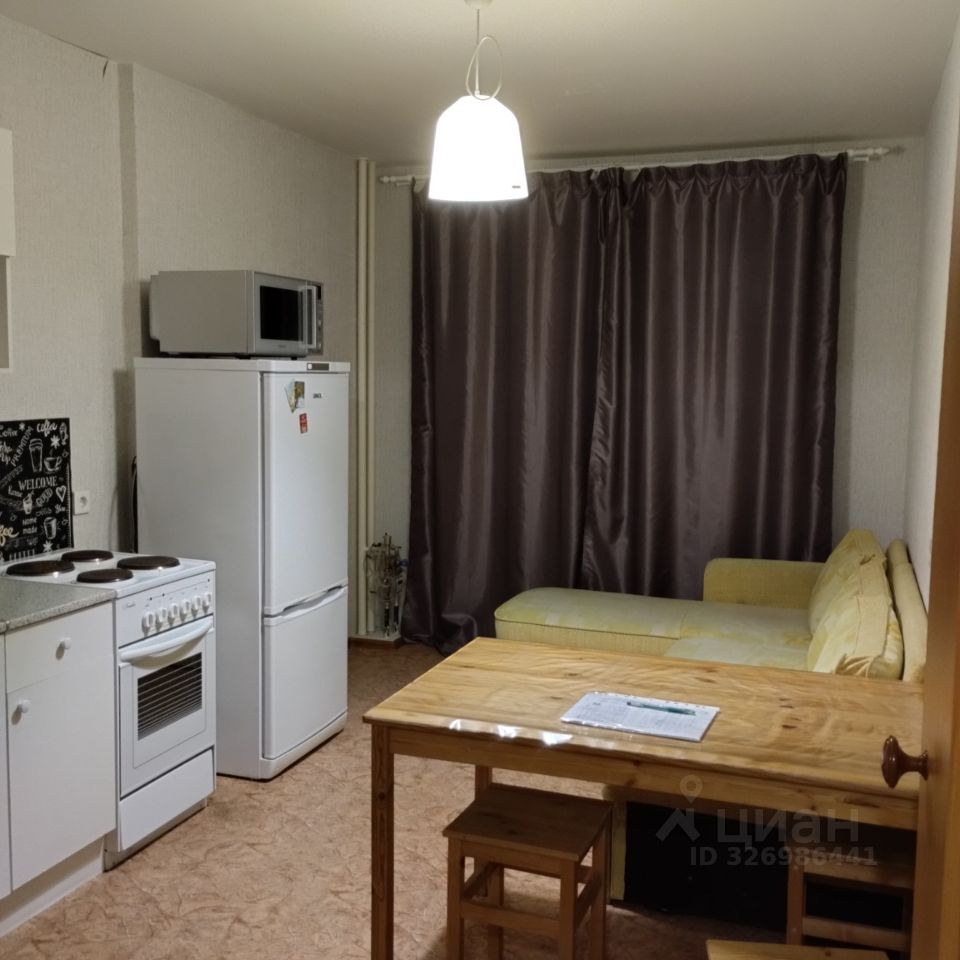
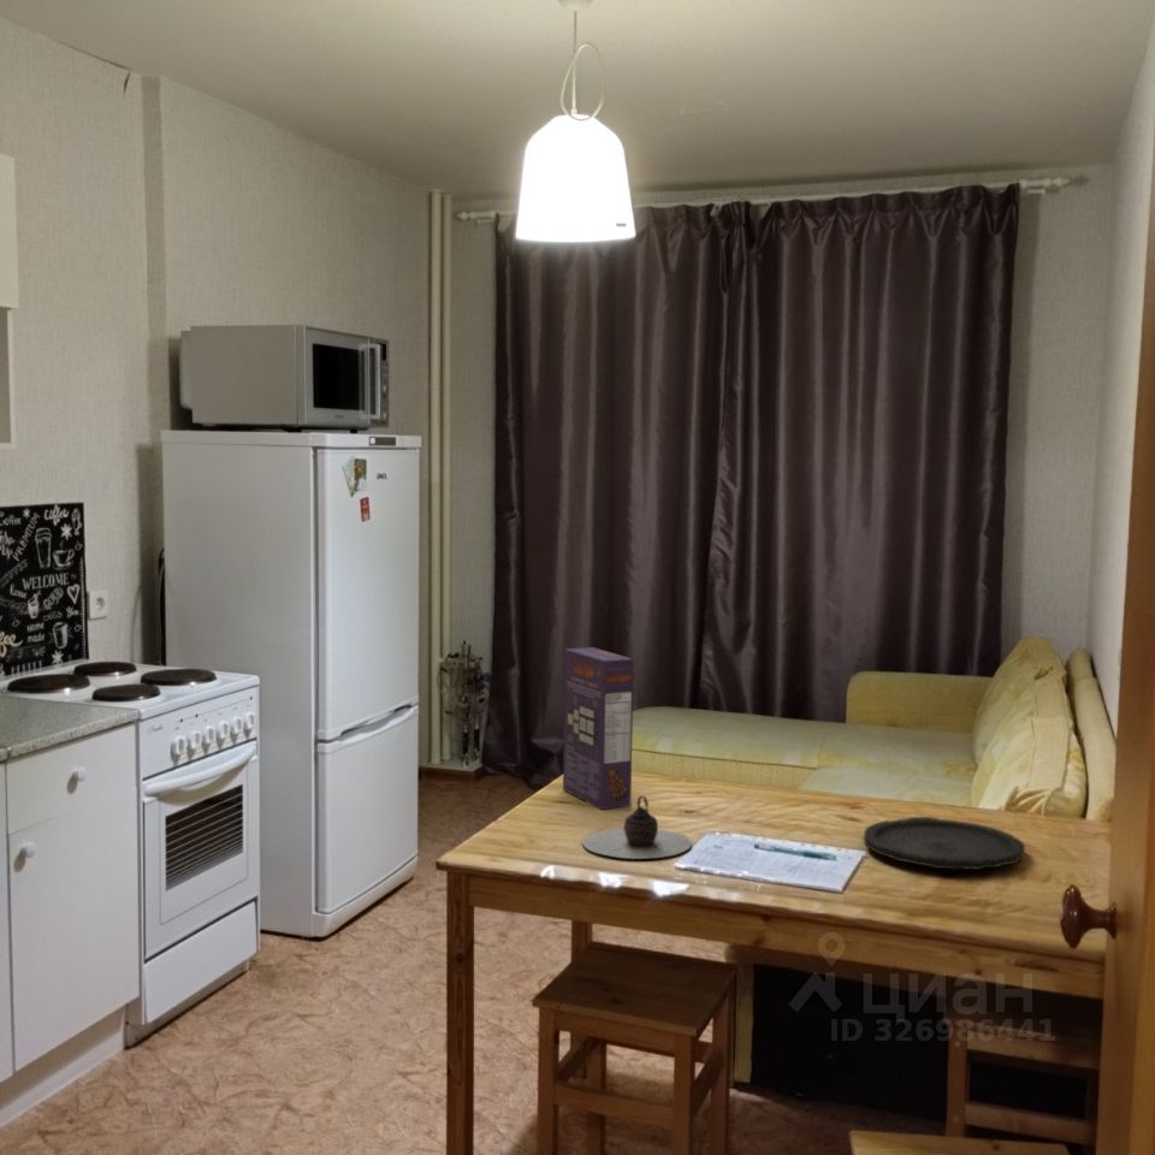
+ teapot (636, 819)
+ plate (942, 843)
+ cereal box (597, 725)
